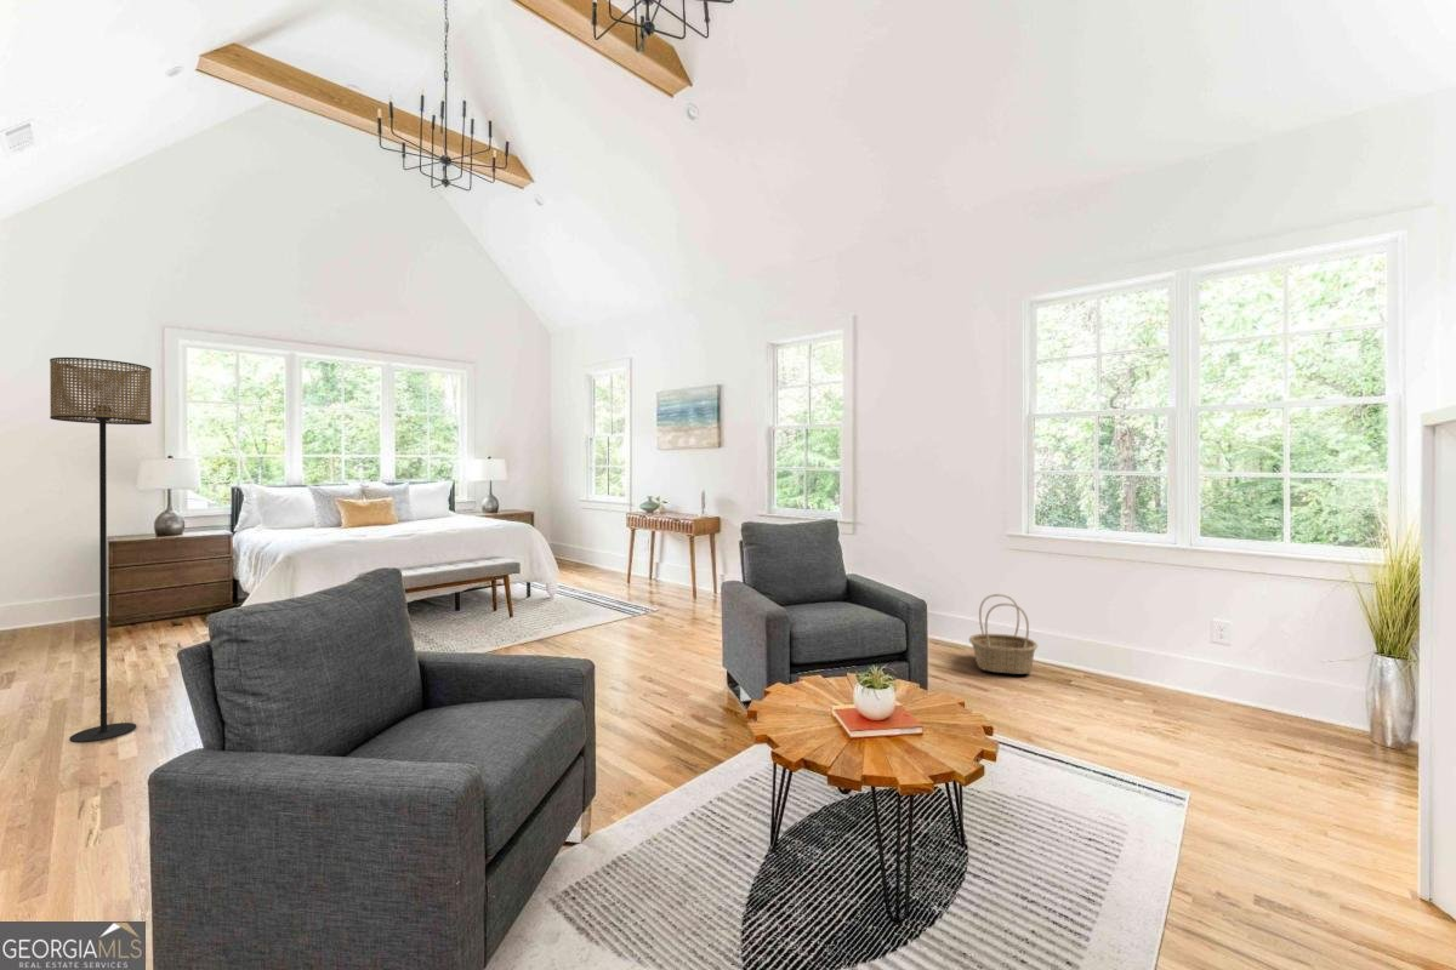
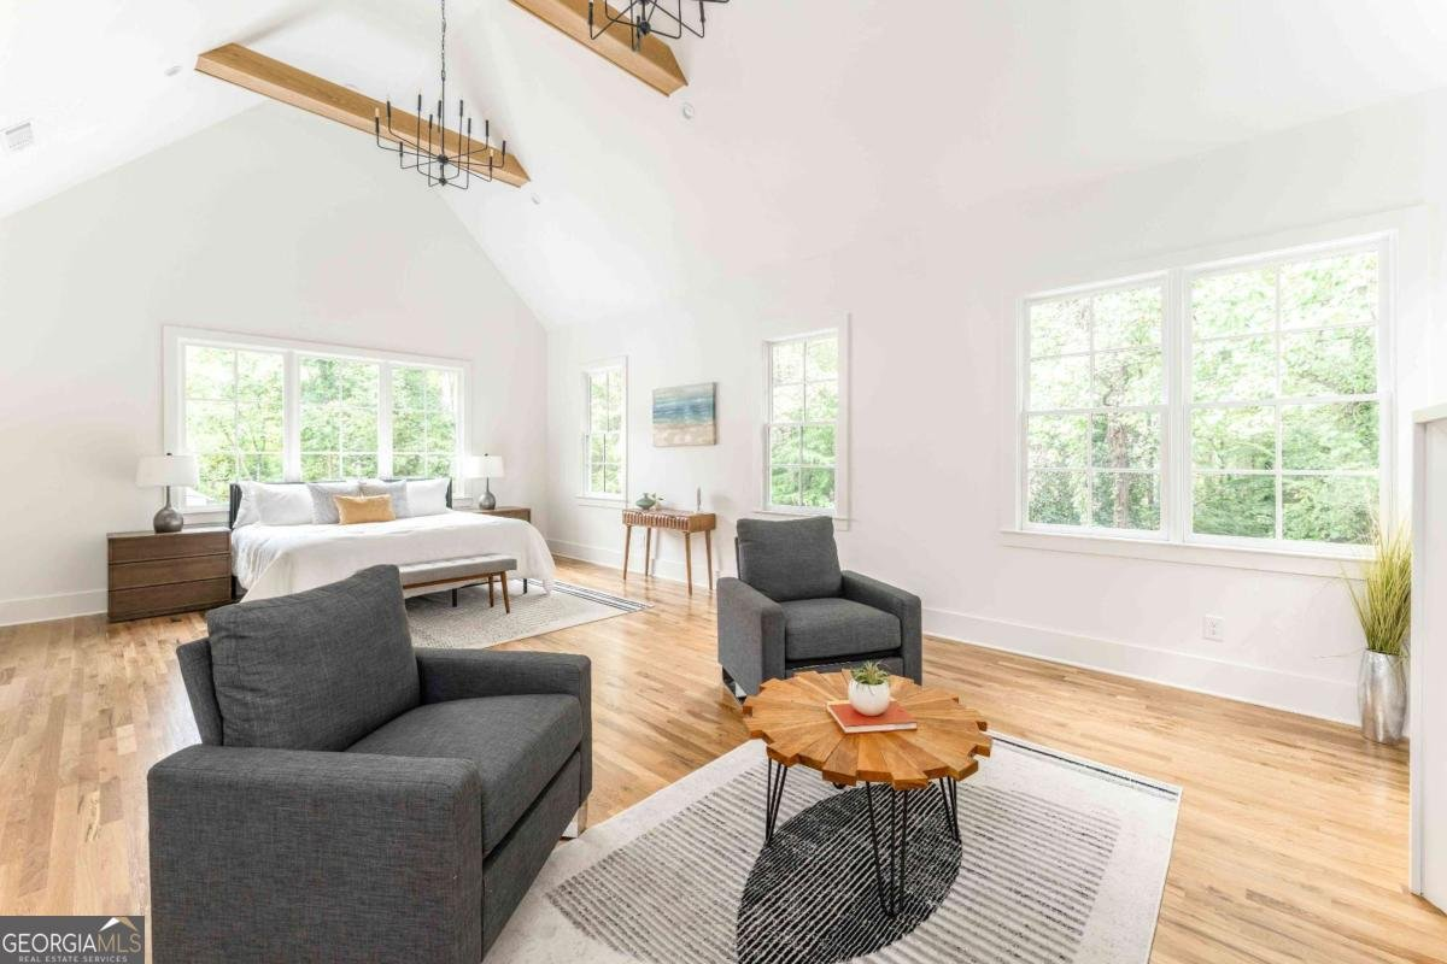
- basket (1002, 634)
- floor lamp (103, 548)
